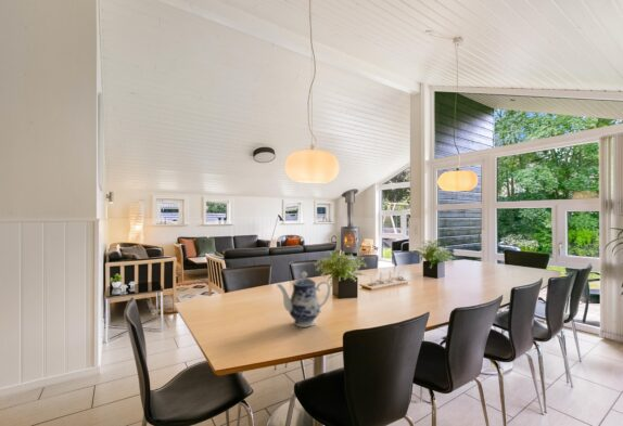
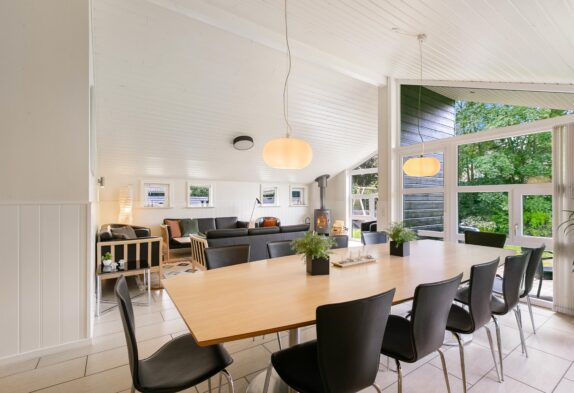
- teapot (304, 297)
